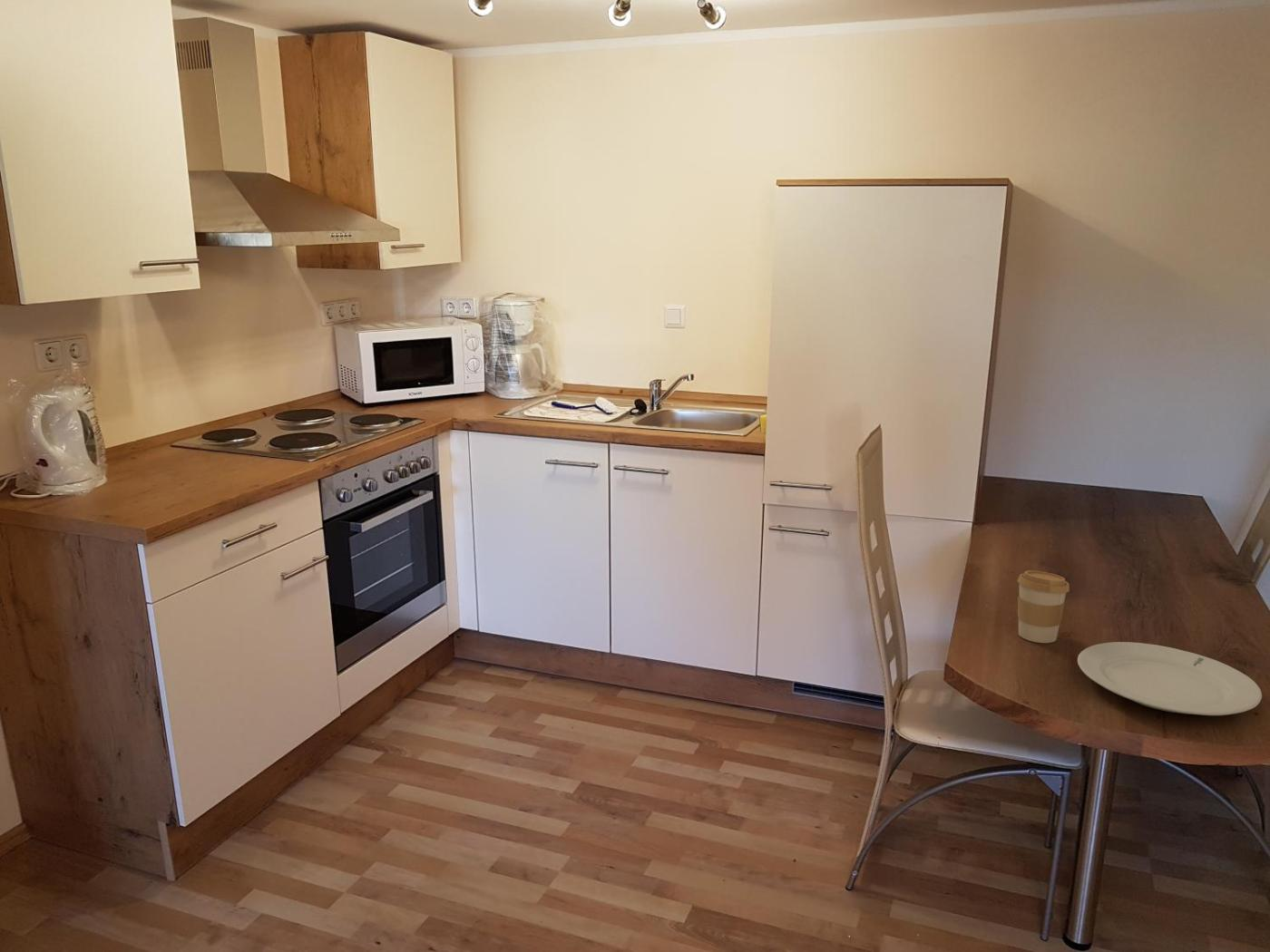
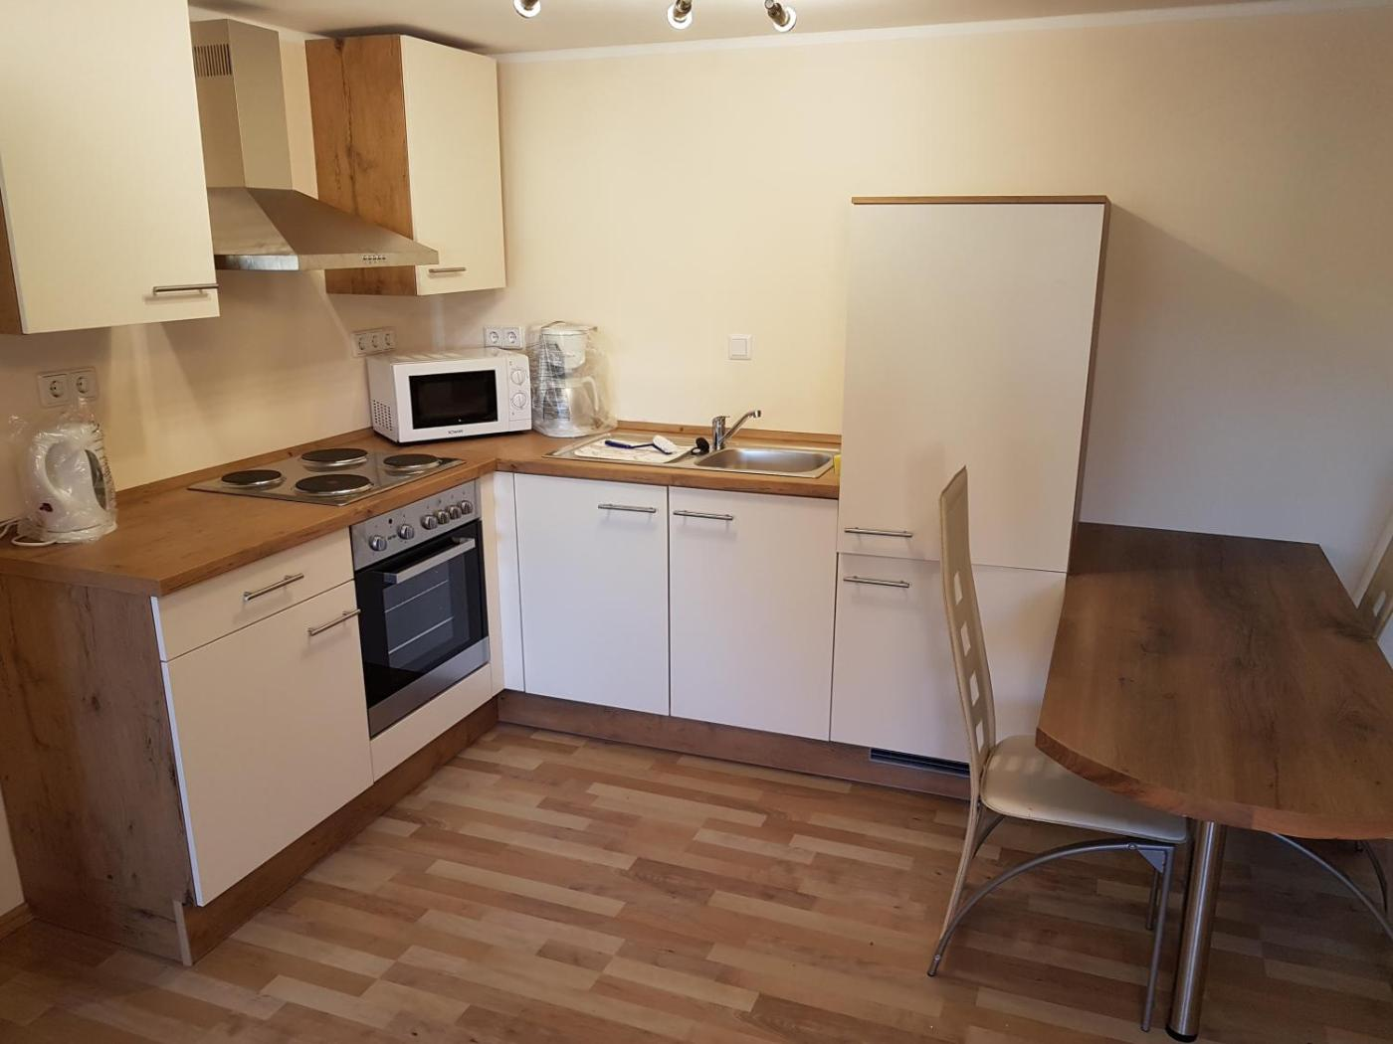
- chinaware (1165, 681)
- coffee cup (1040, 605)
